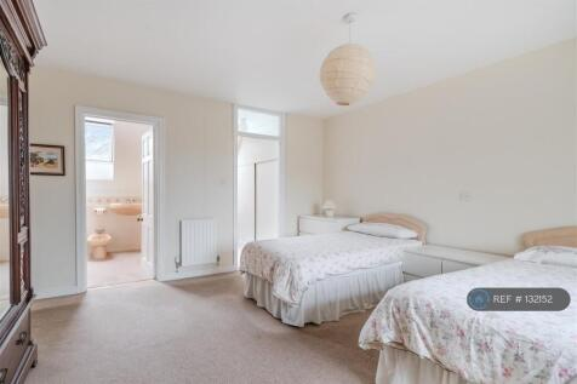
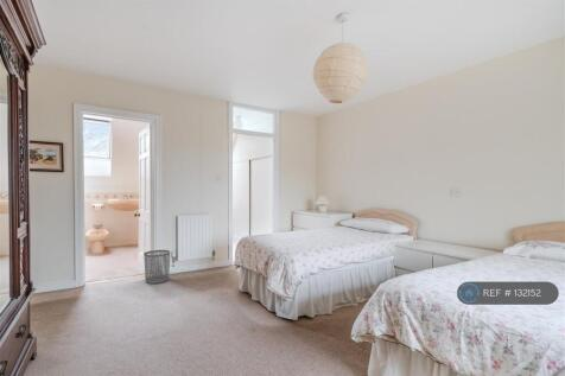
+ waste bin (157, 267)
